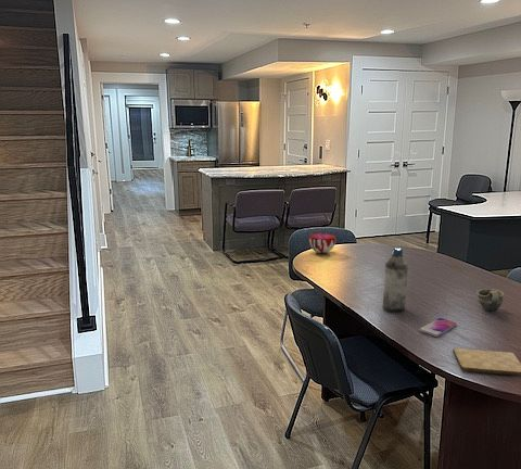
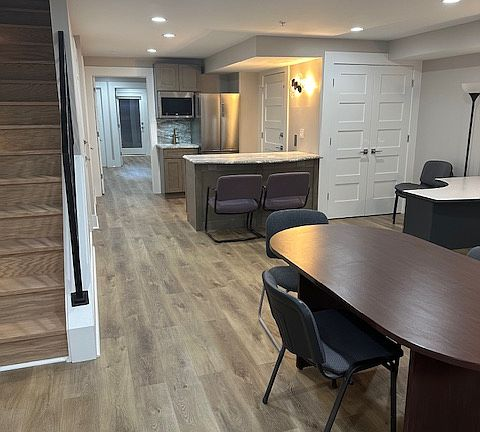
- cutting board (487, 360)
- water bottle (395, 279)
- cup (488, 299)
- decorative bowl (321, 243)
- smartphone (437, 327)
